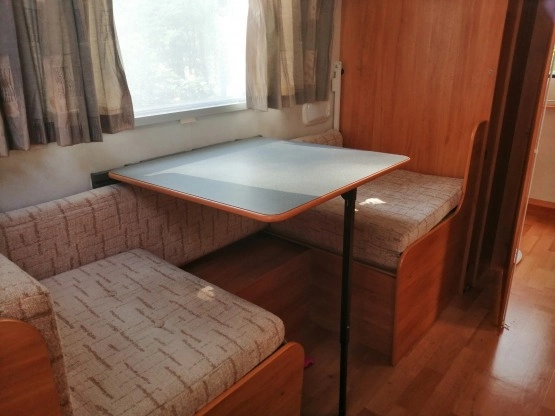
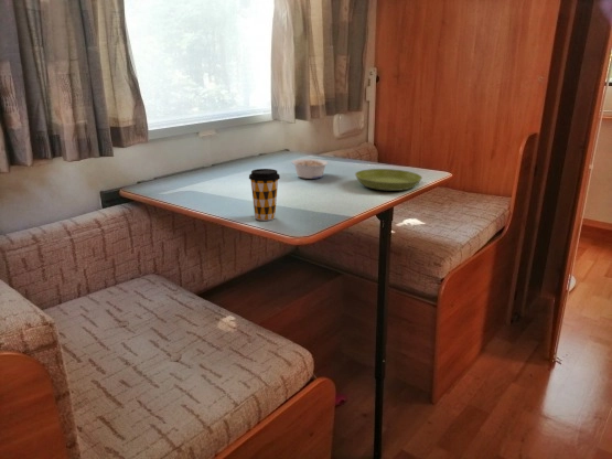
+ saucer (387, 180)
+ legume (310, 168)
+ coffee cup (265, 194)
